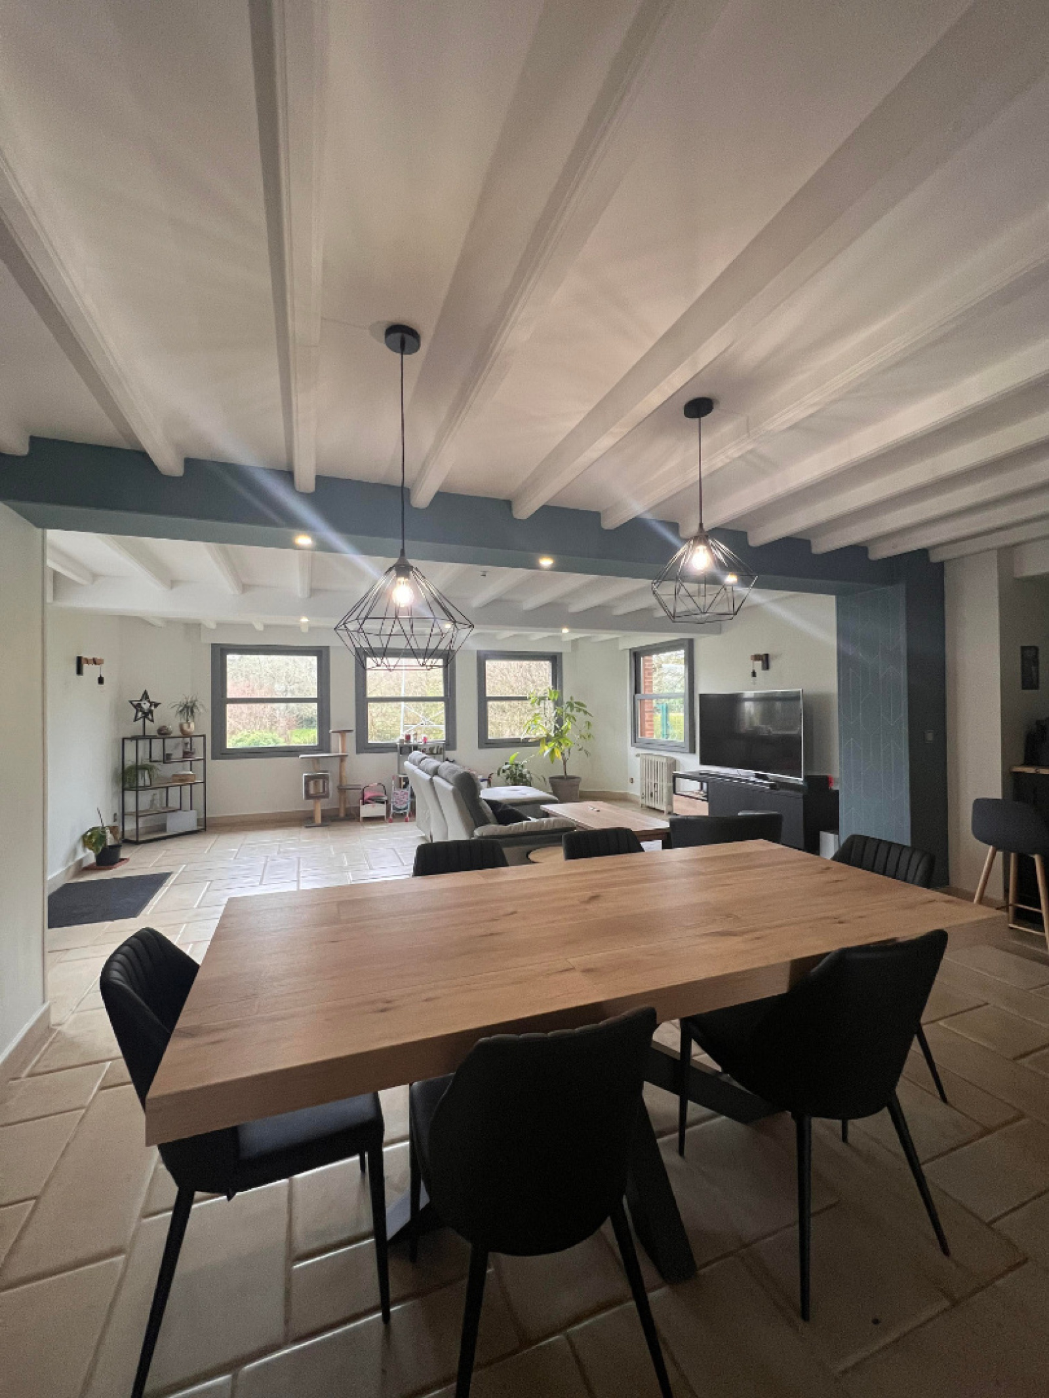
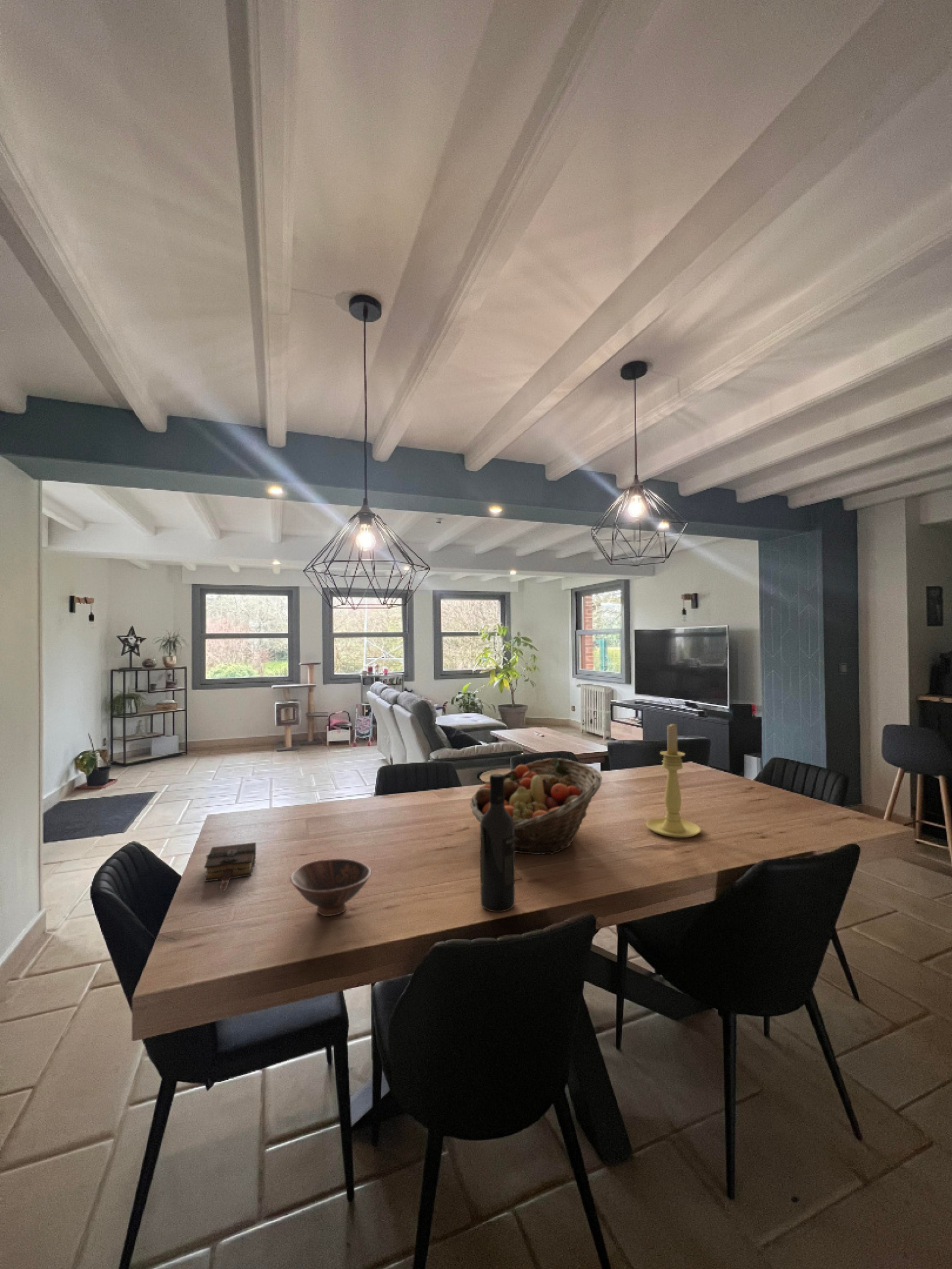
+ bowl (331, 891)
+ book (228, 867)
+ candle holder (672, 776)
+ wine bottle (497, 839)
+ fruit basket (534, 801)
